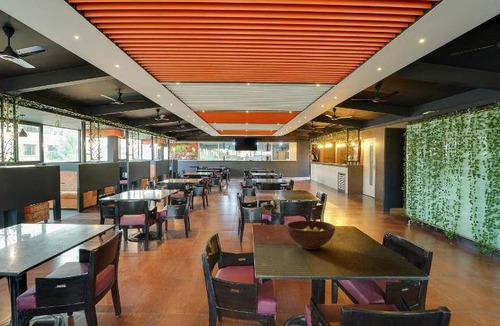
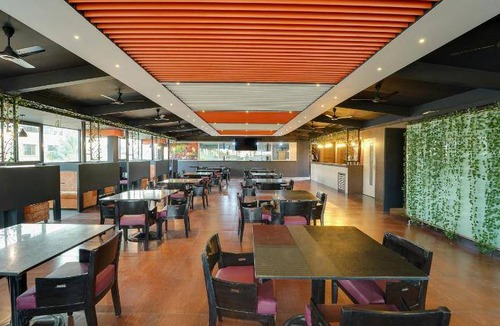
- fruit bowl (310, 236)
